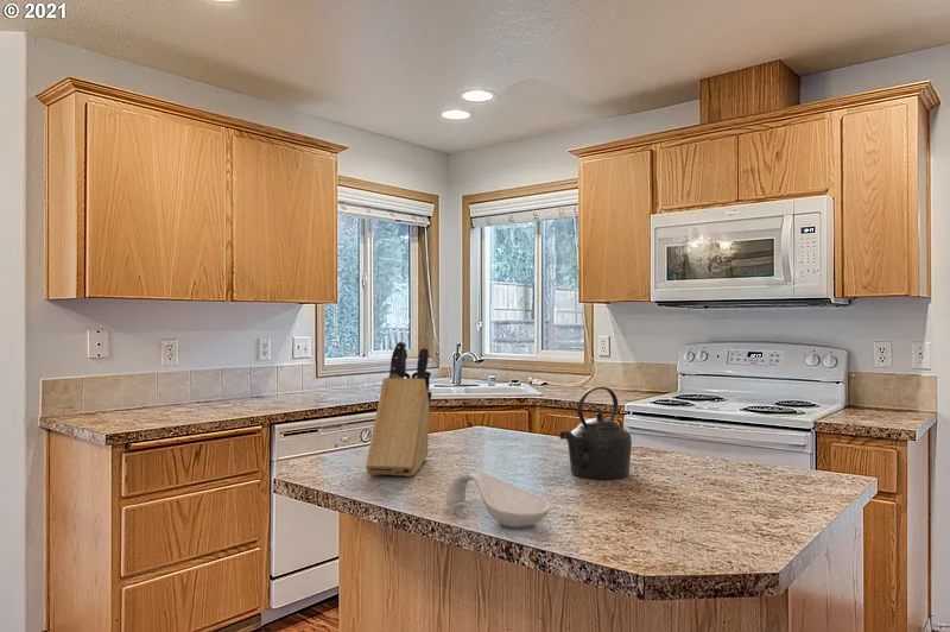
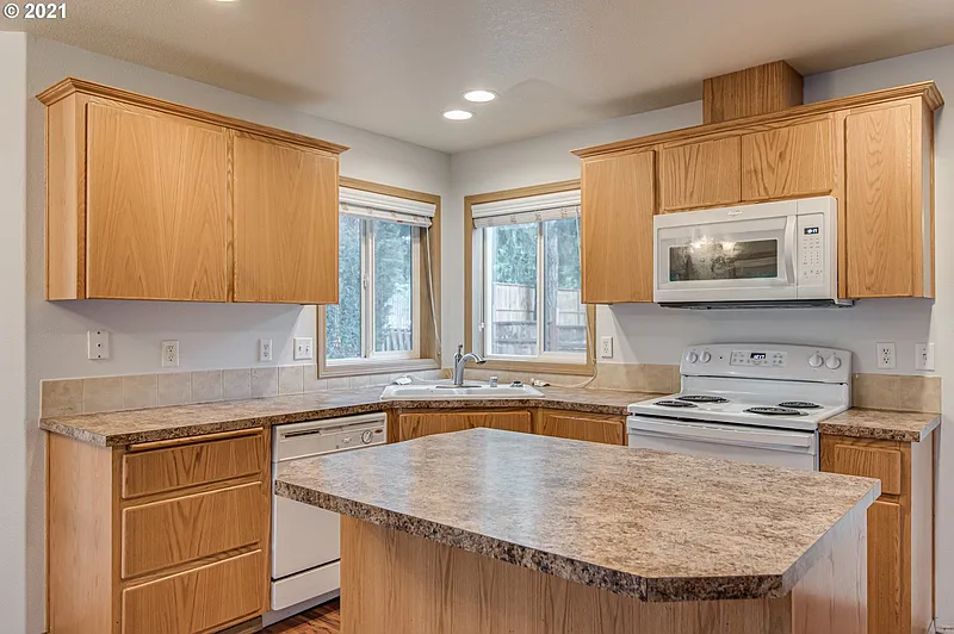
- kettle (590, 431)
- knife block (403, 403)
- spoon rest (494, 497)
